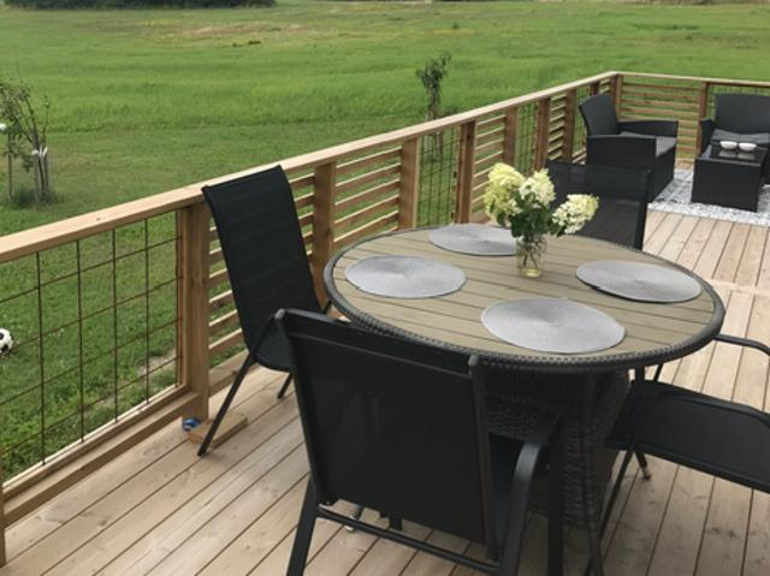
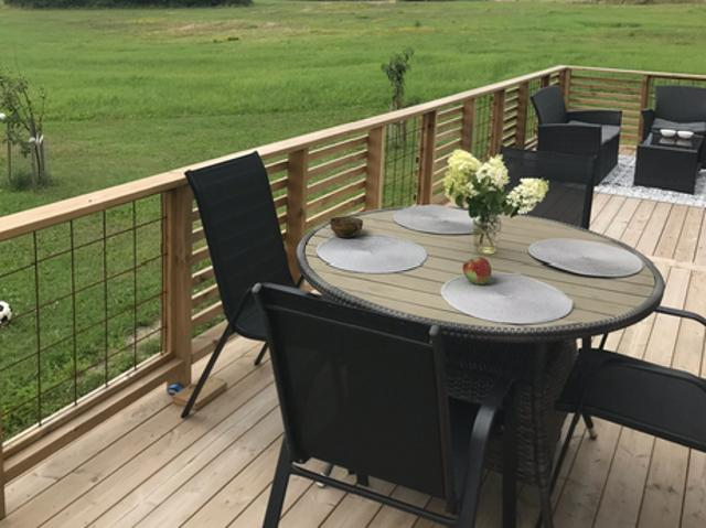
+ fruit (477, 270)
+ cup (347, 228)
